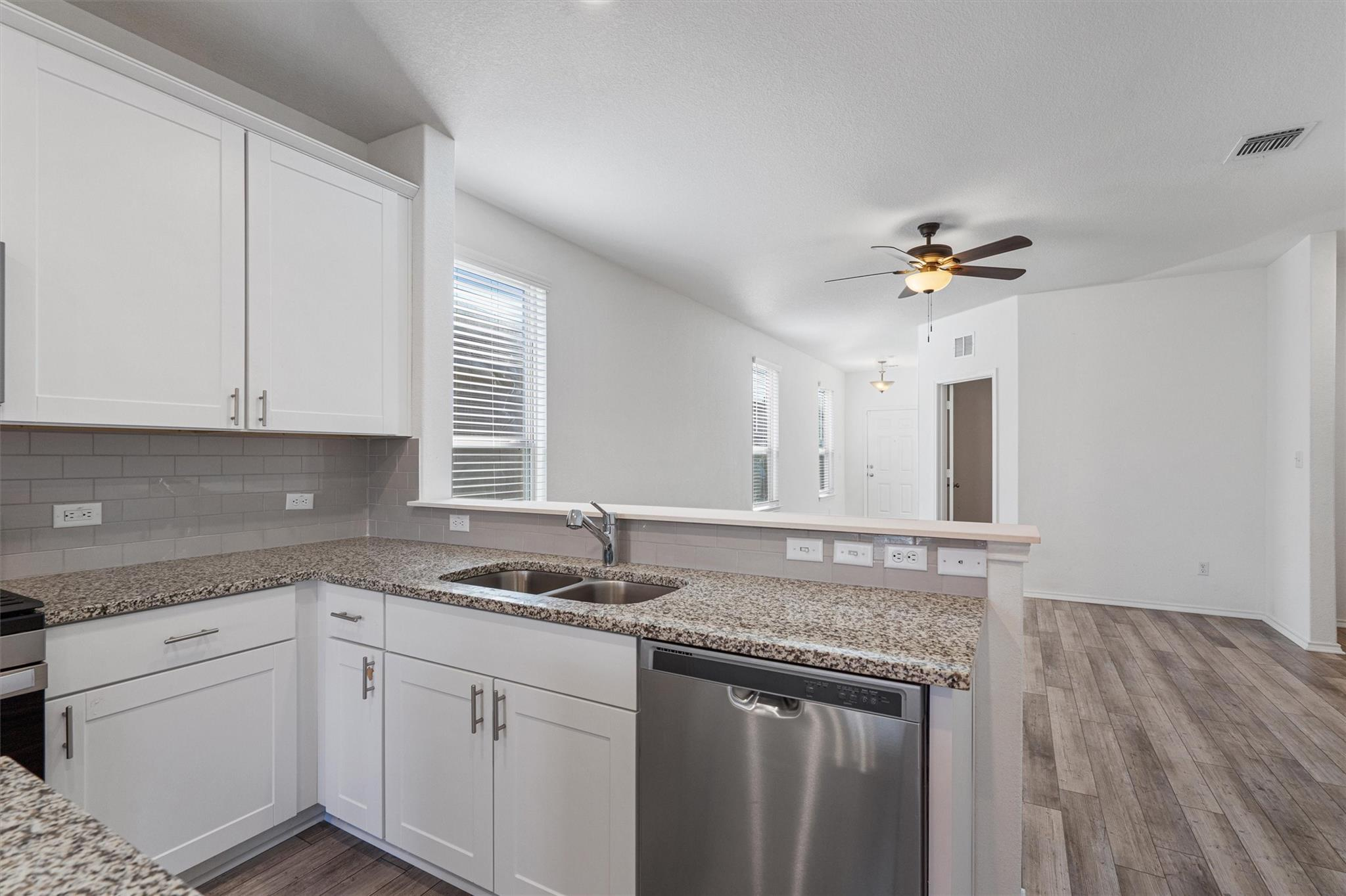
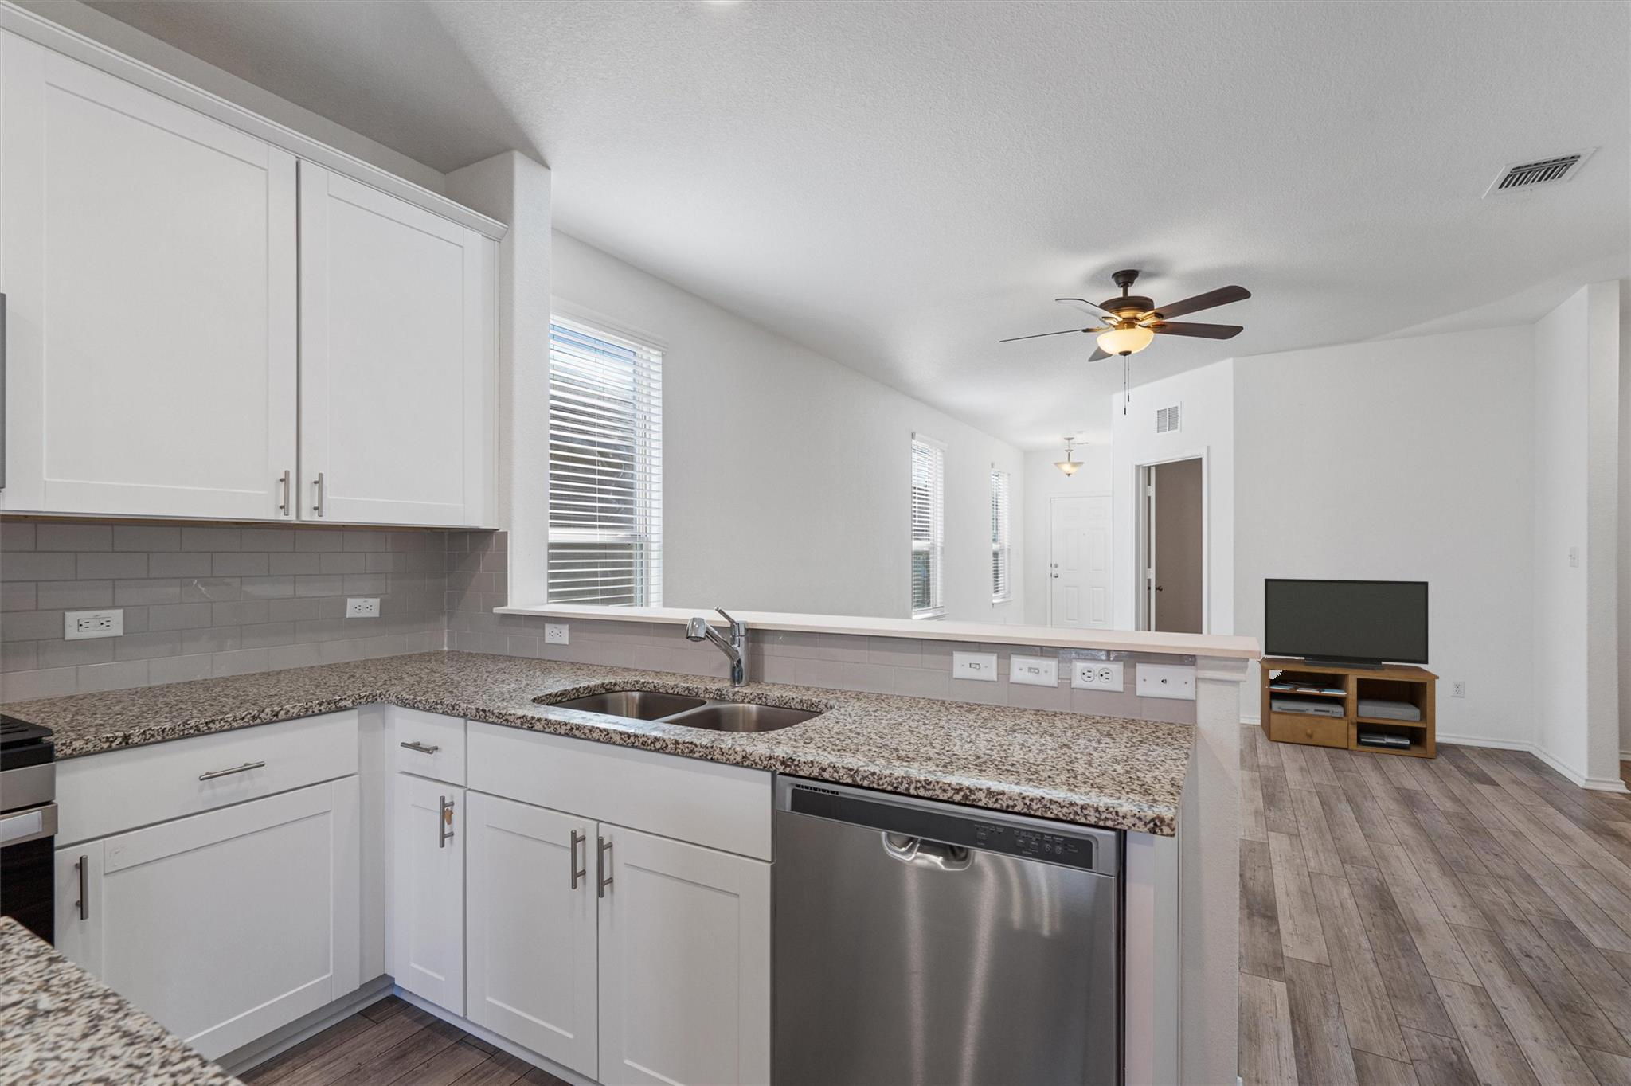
+ tv stand (1341, 661)
